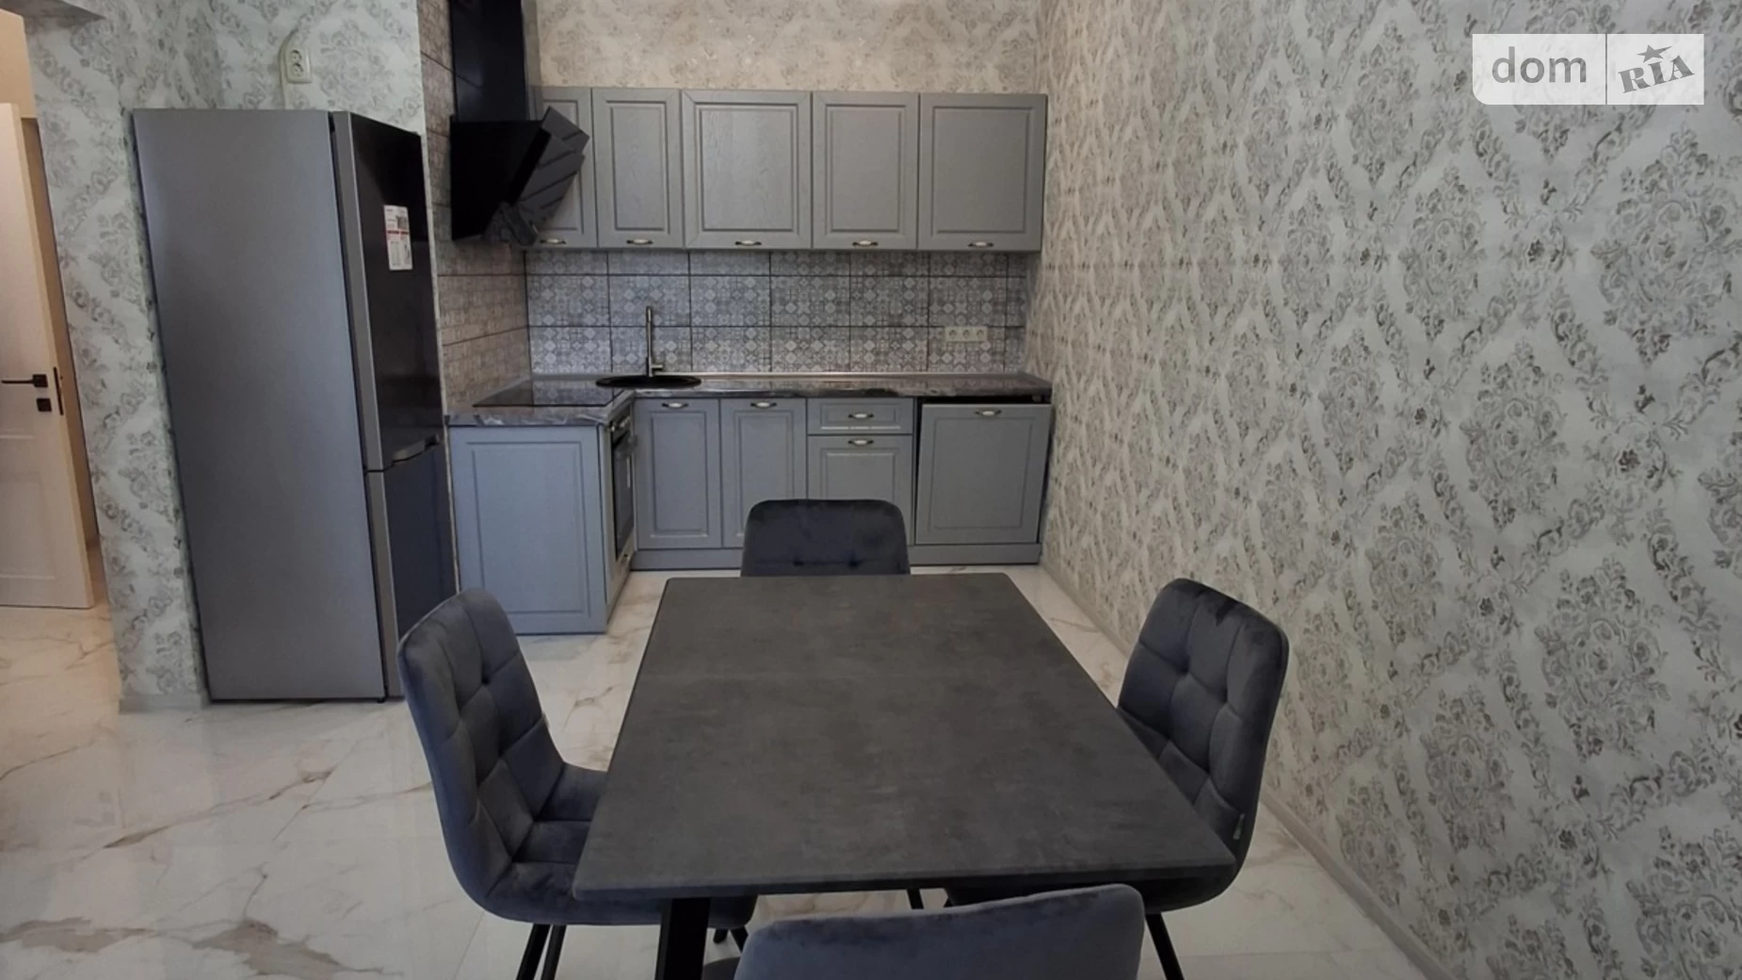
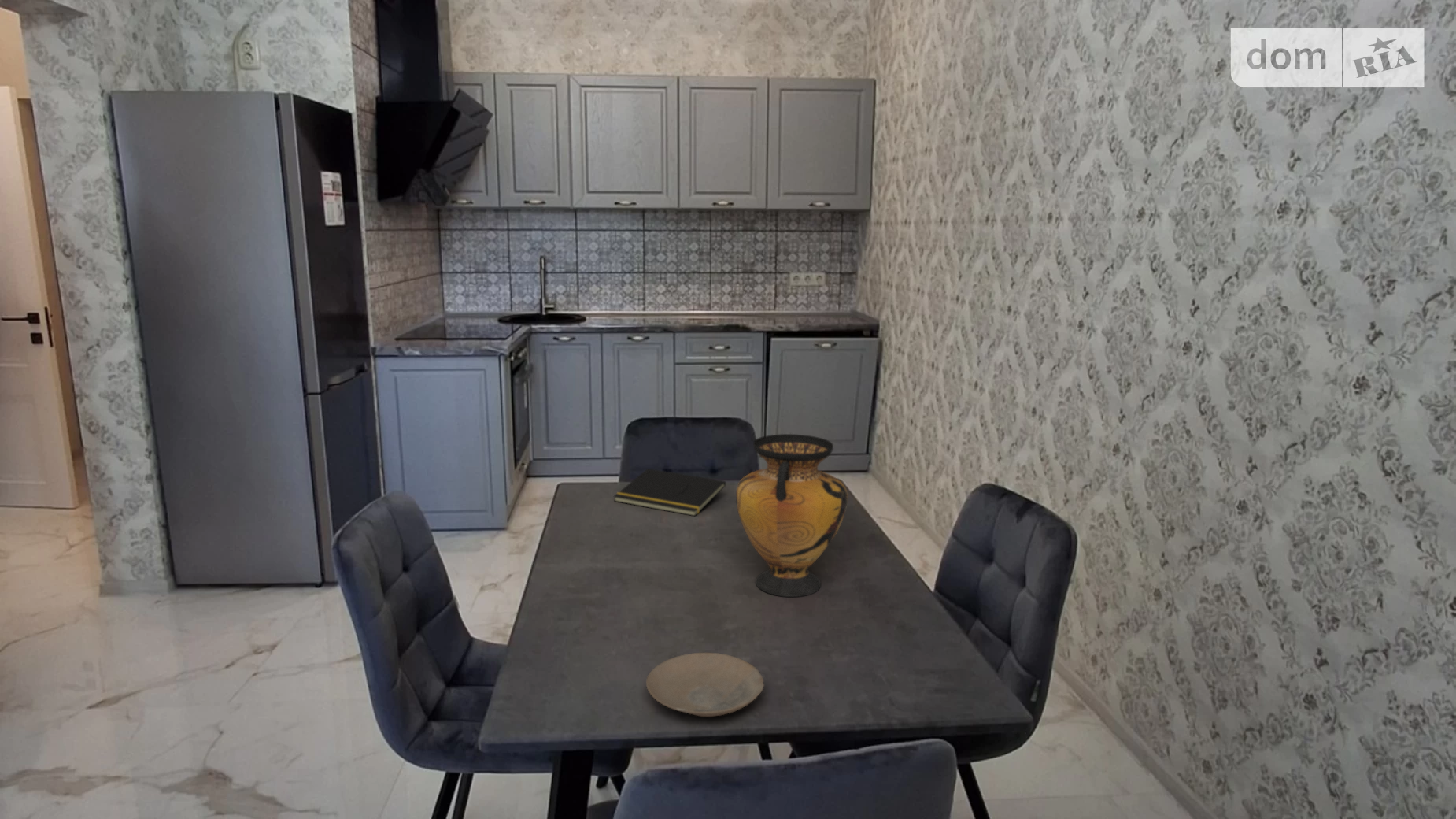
+ plate (704, 688)
+ vase (790, 514)
+ notepad (670, 491)
